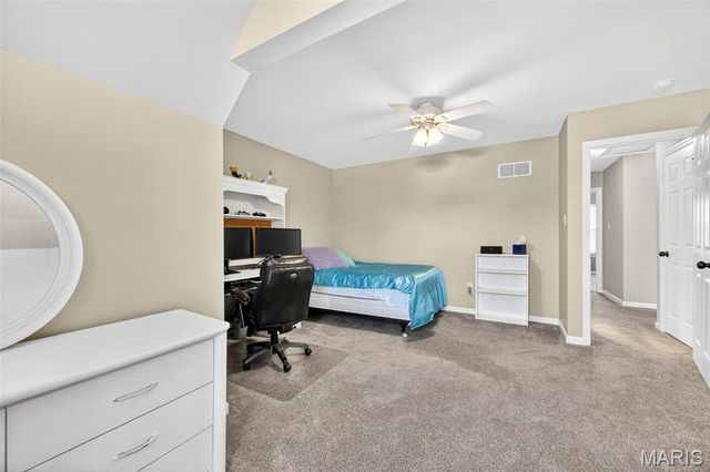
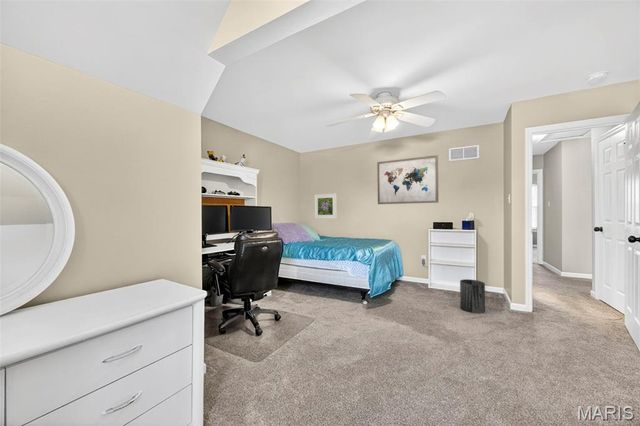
+ wall art (406, 181)
+ trash can (472, 295)
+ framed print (325, 206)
